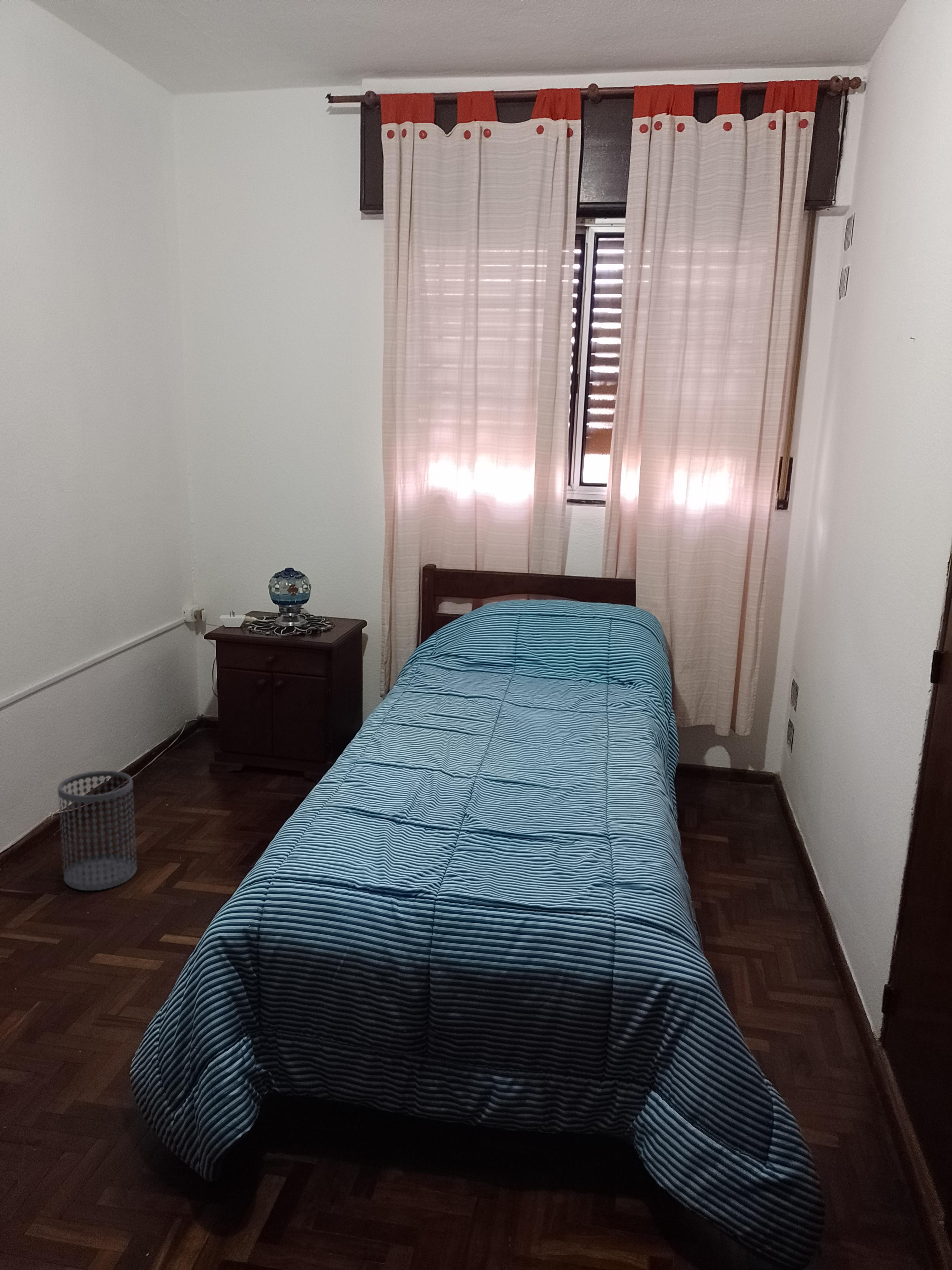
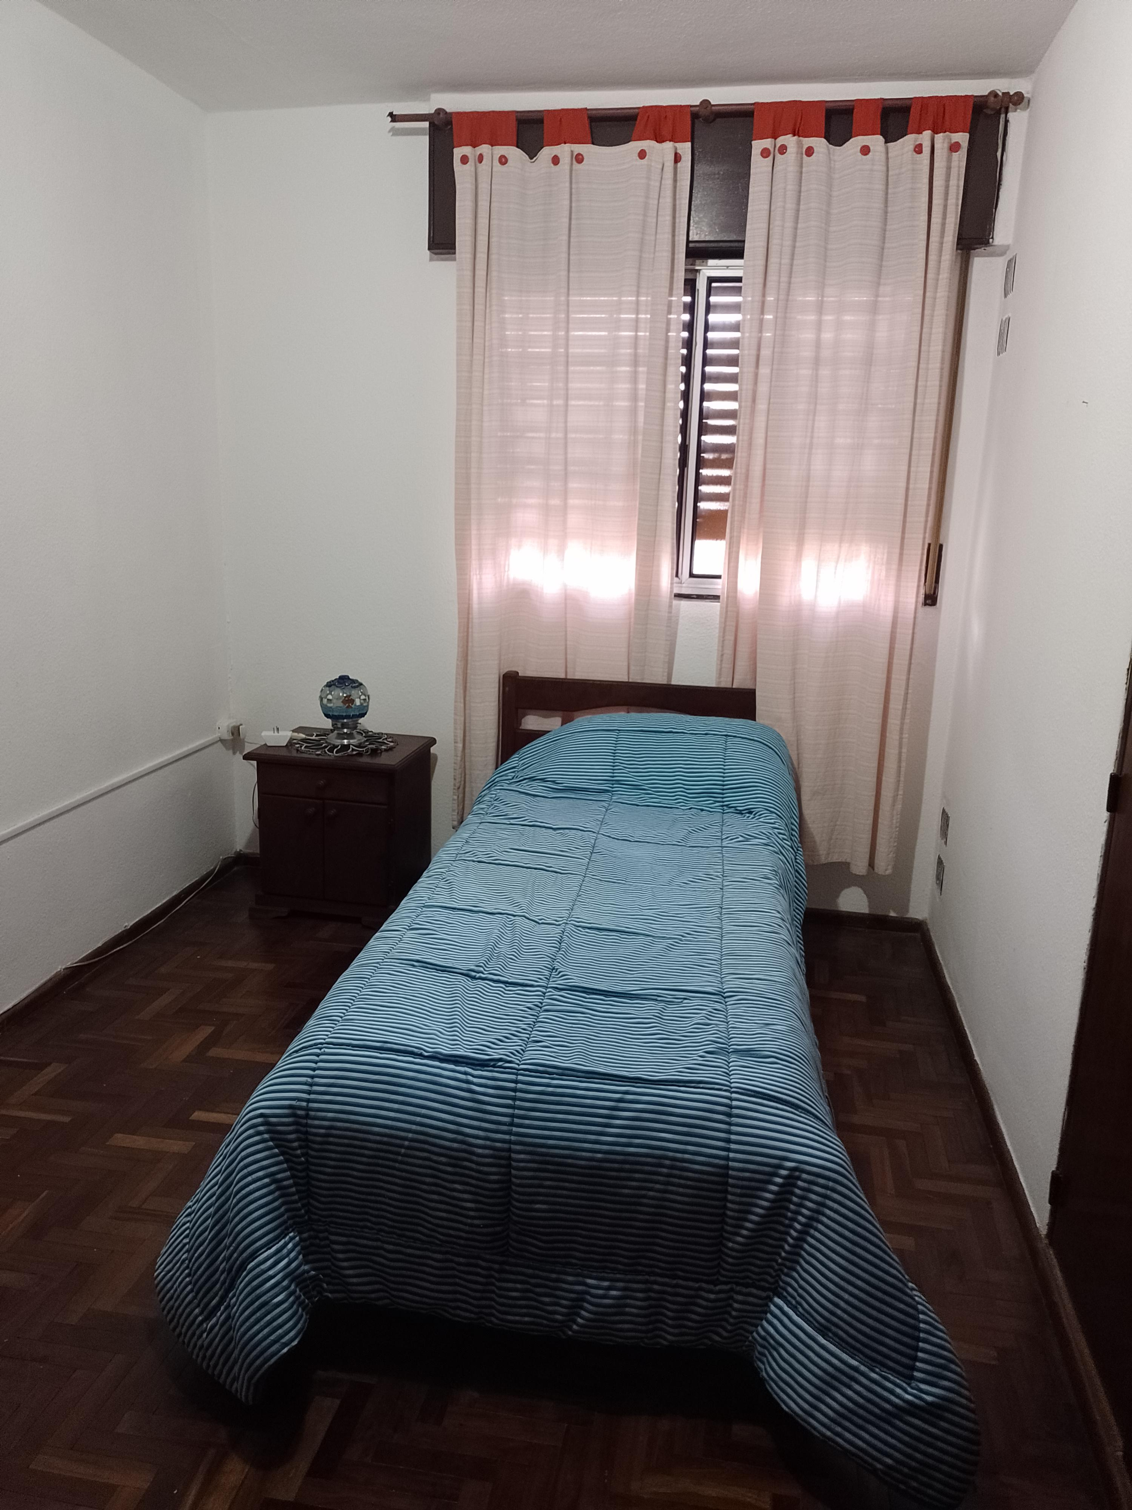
- wastebasket (99, 830)
